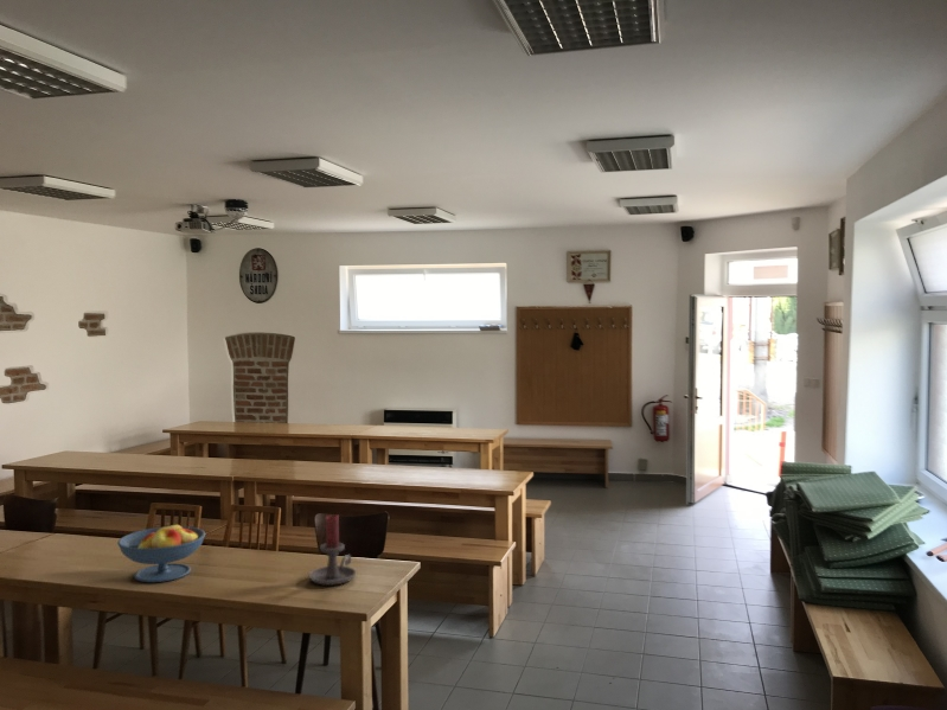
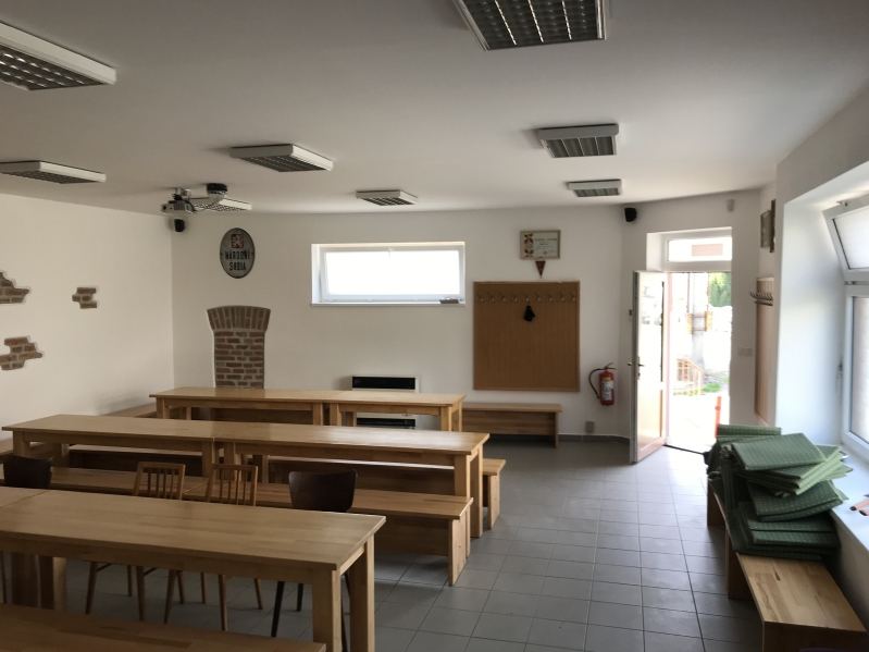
- fruit bowl (162, 549)
- candle holder (335, 544)
